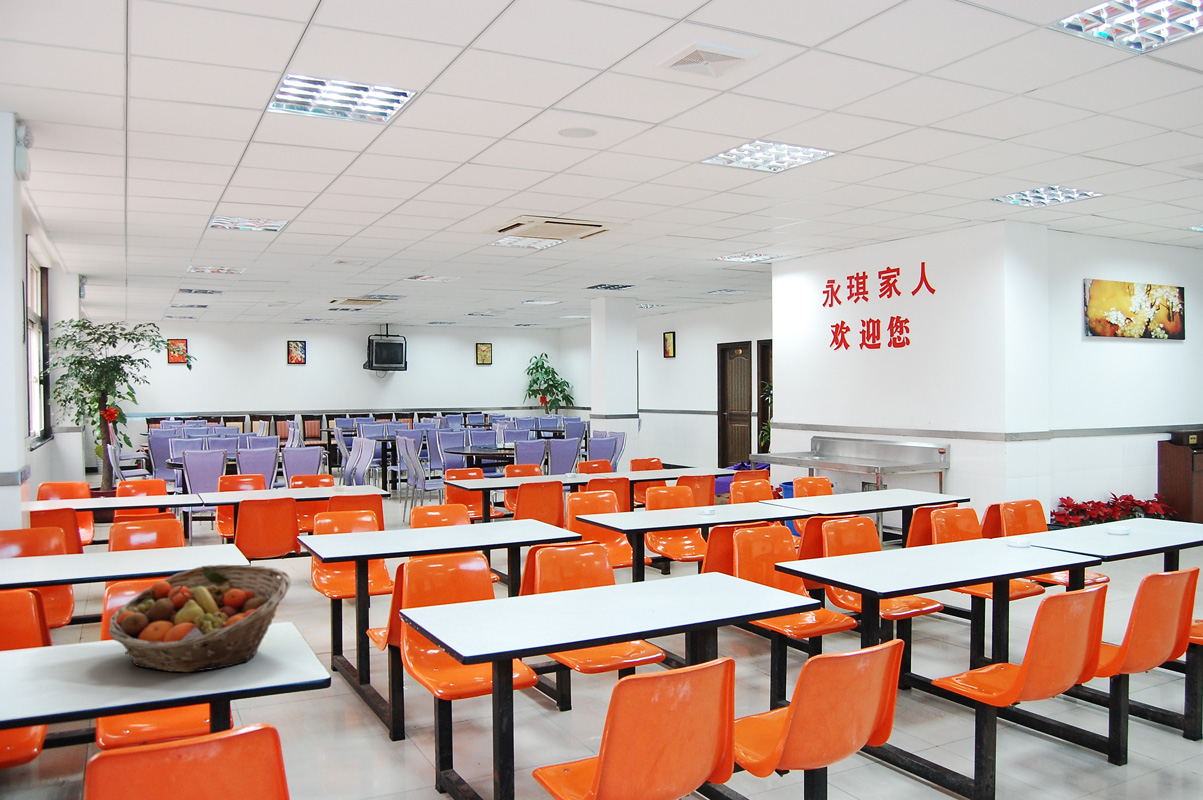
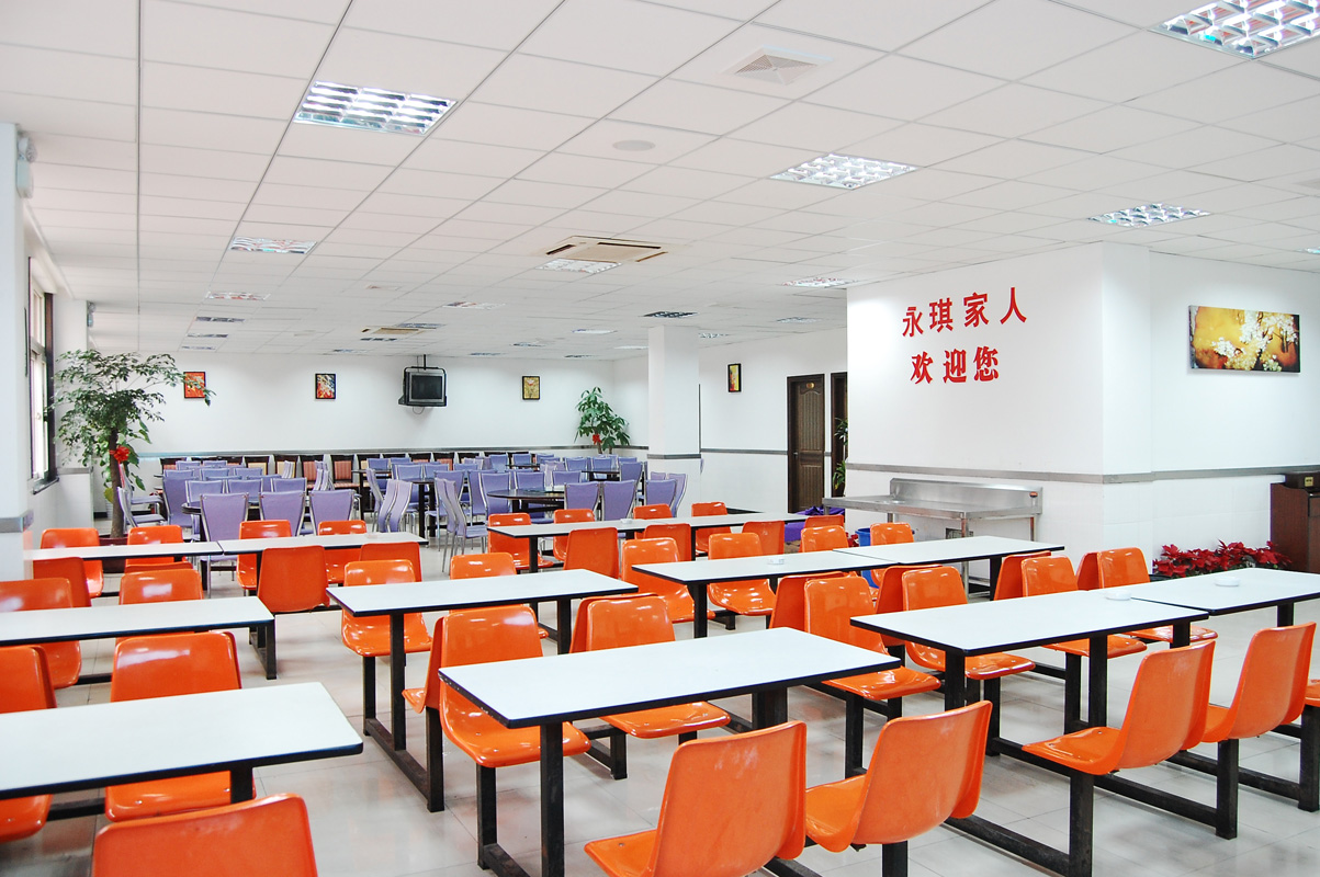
- fruit basket (202, 615)
